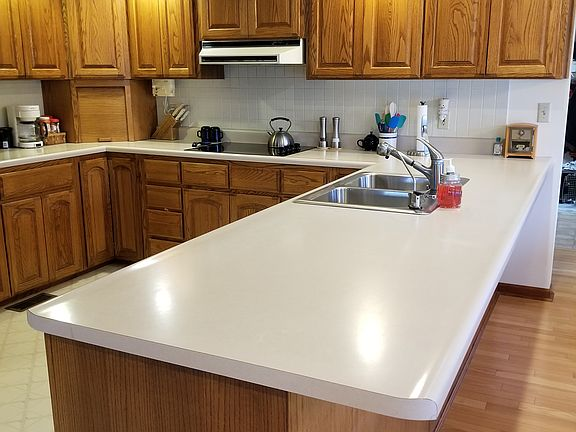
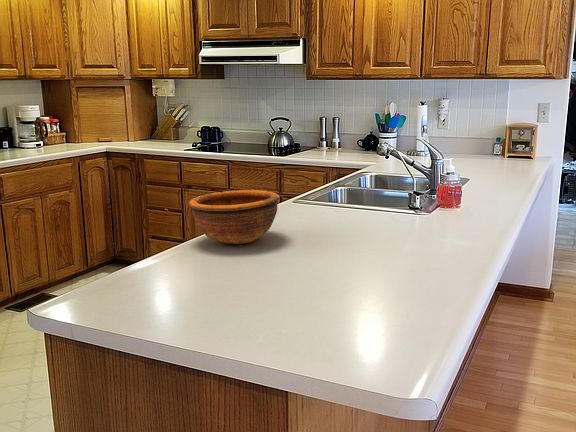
+ bowl (234, 218)
